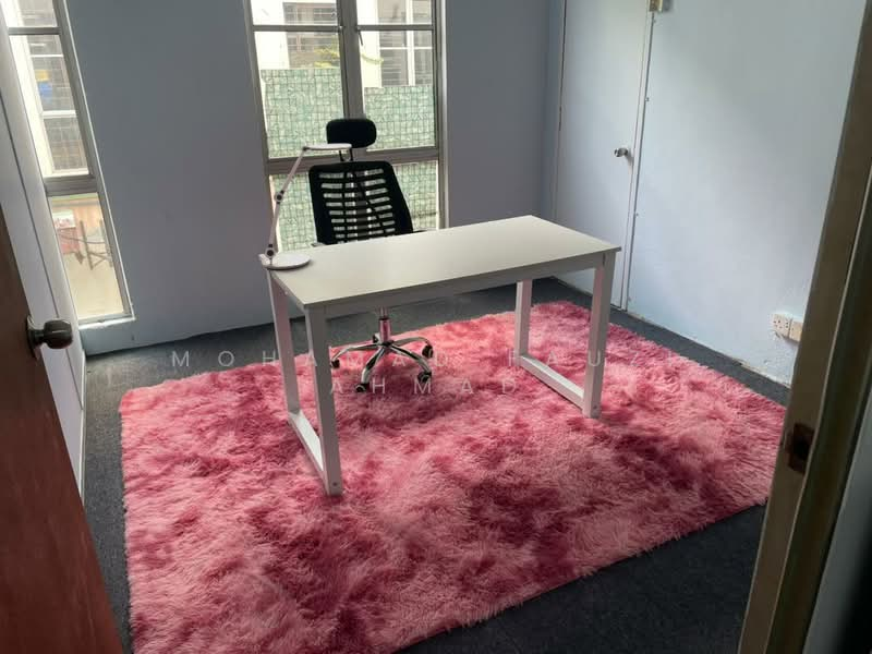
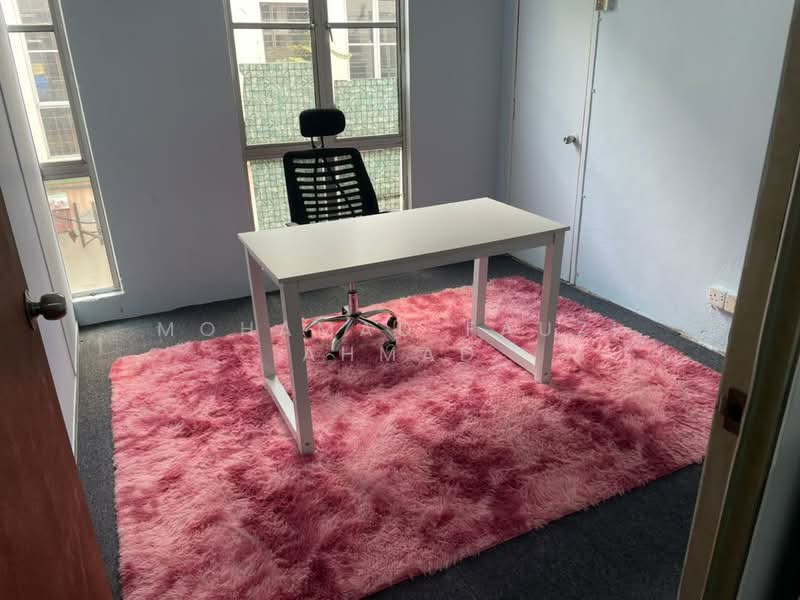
- desk lamp (282, 199)
